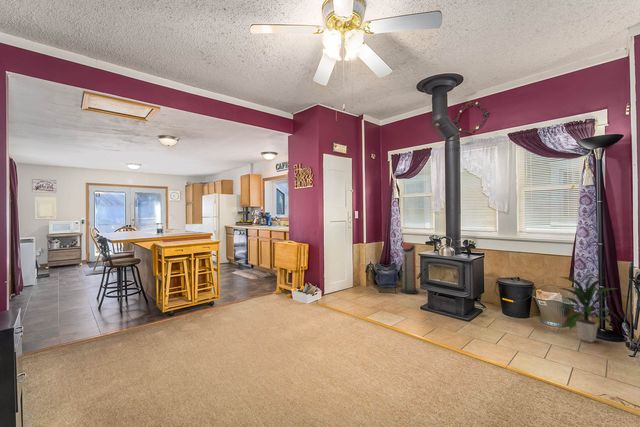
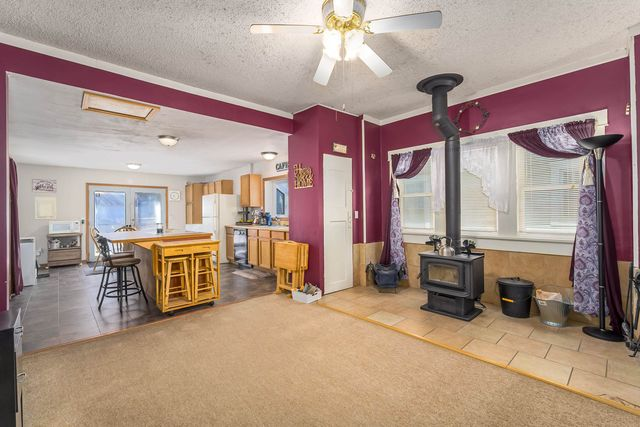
- air purifier (409, 267)
- indoor plant (584, 306)
